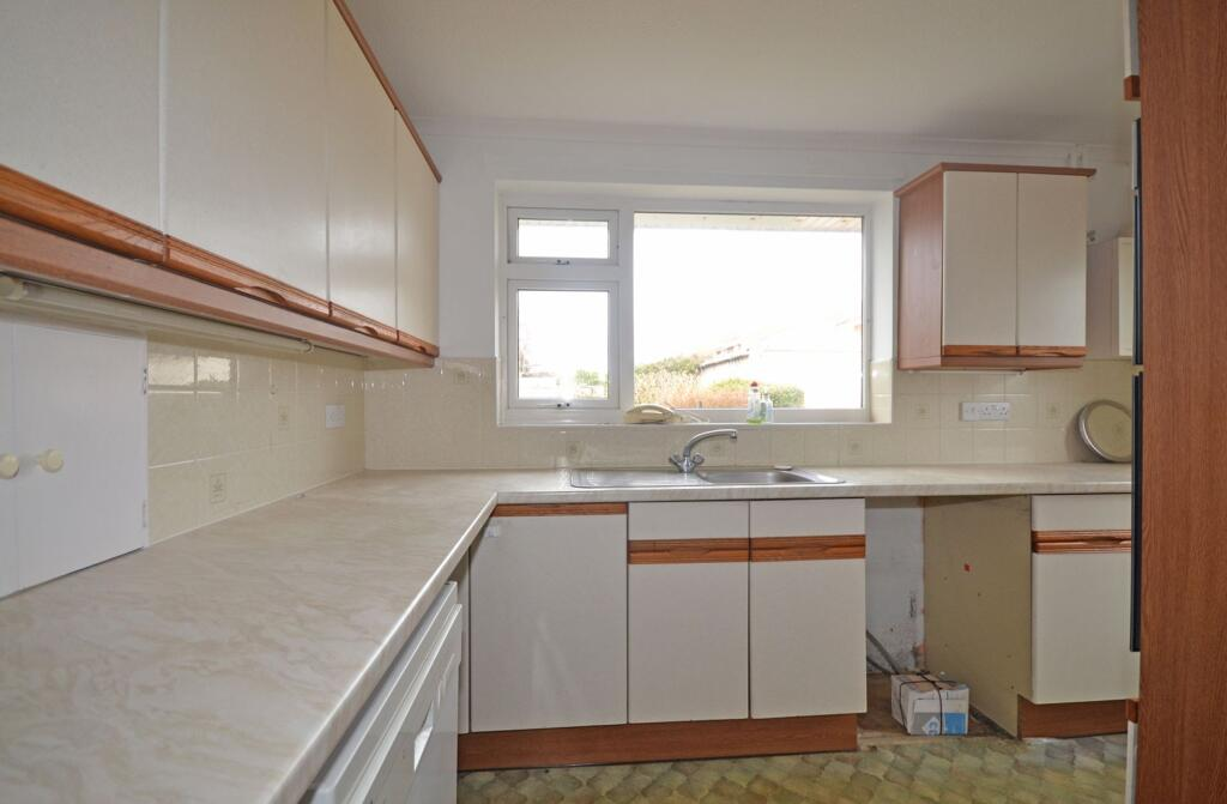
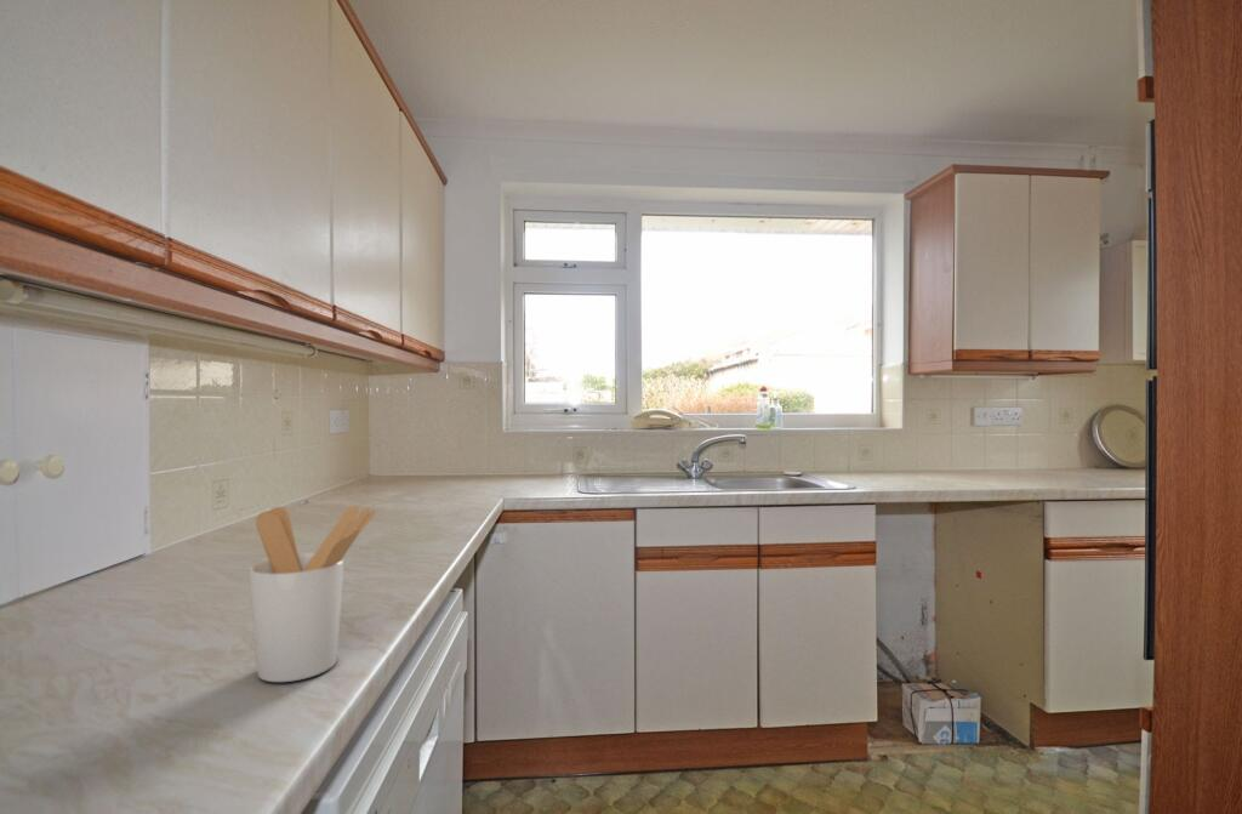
+ utensil holder (318, 582)
